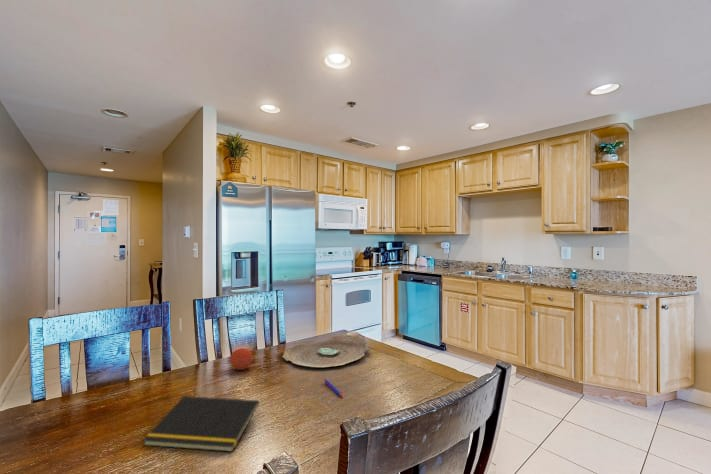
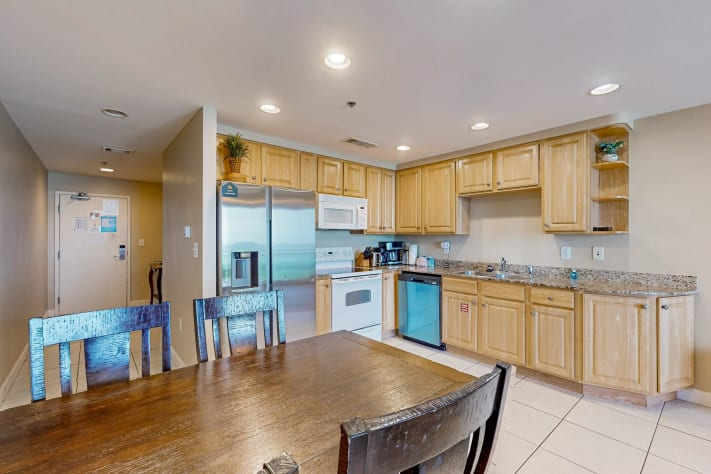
- pen (333, 388)
- decorative bowl (328, 348)
- fruit (241, 358)
- notepad (205, 421)
